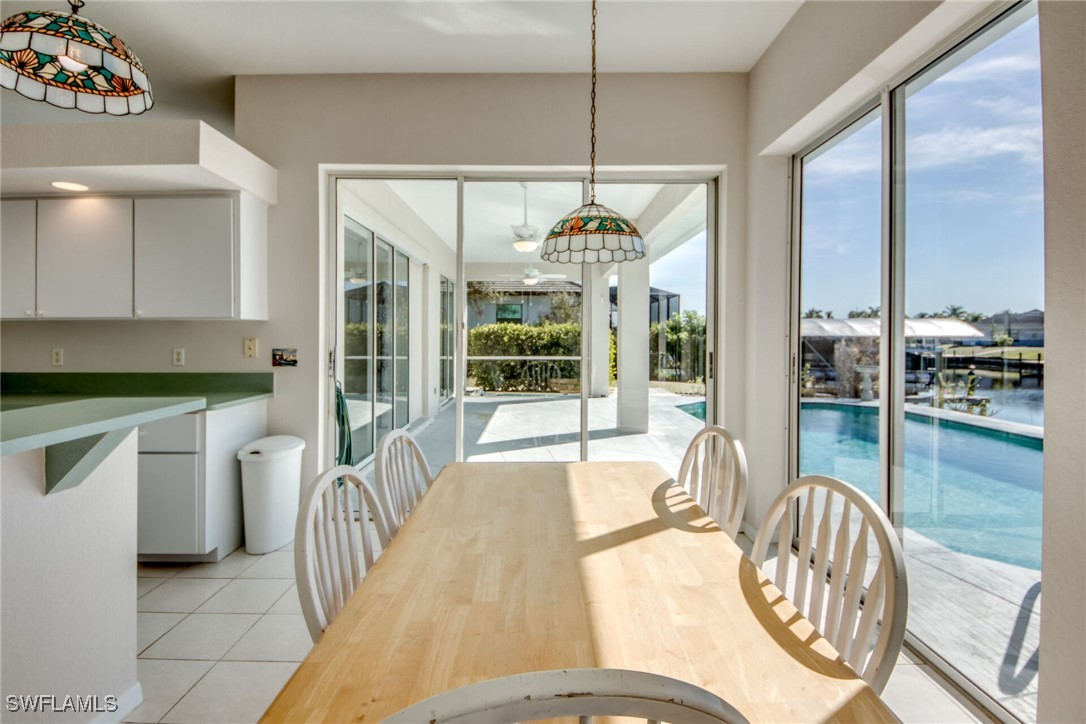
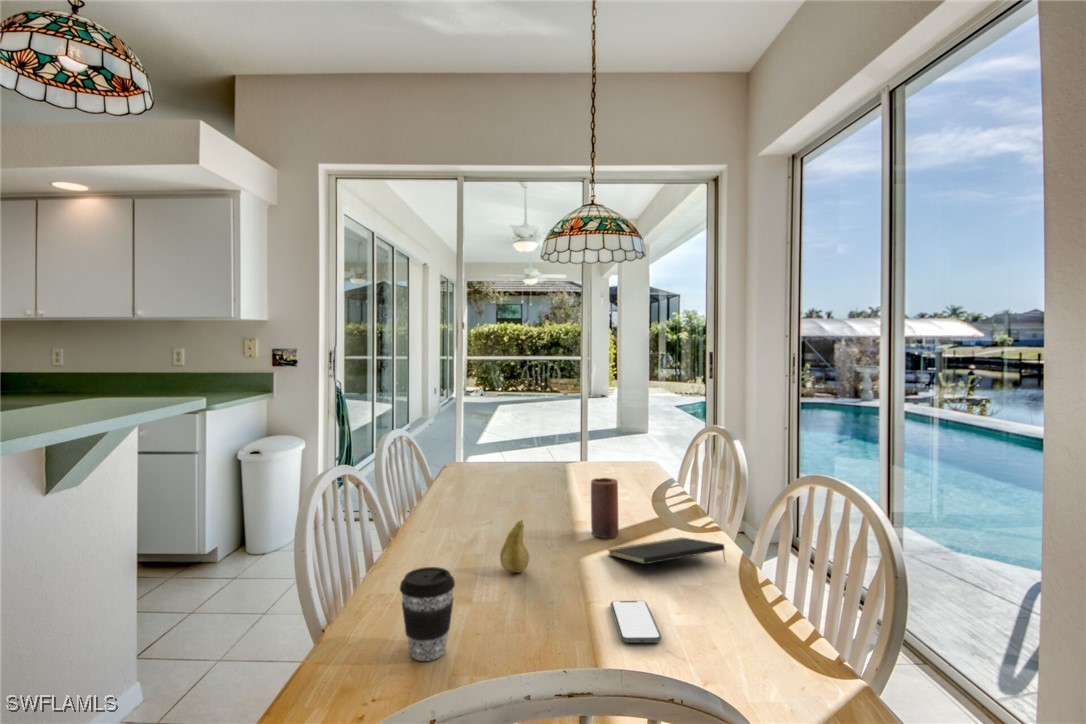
+ candle (604, 507)
+ fruit (514, 545)
+ coffee cup (427, 613)
+ notepad (664, 549)
+ smartphone (634, 620)
